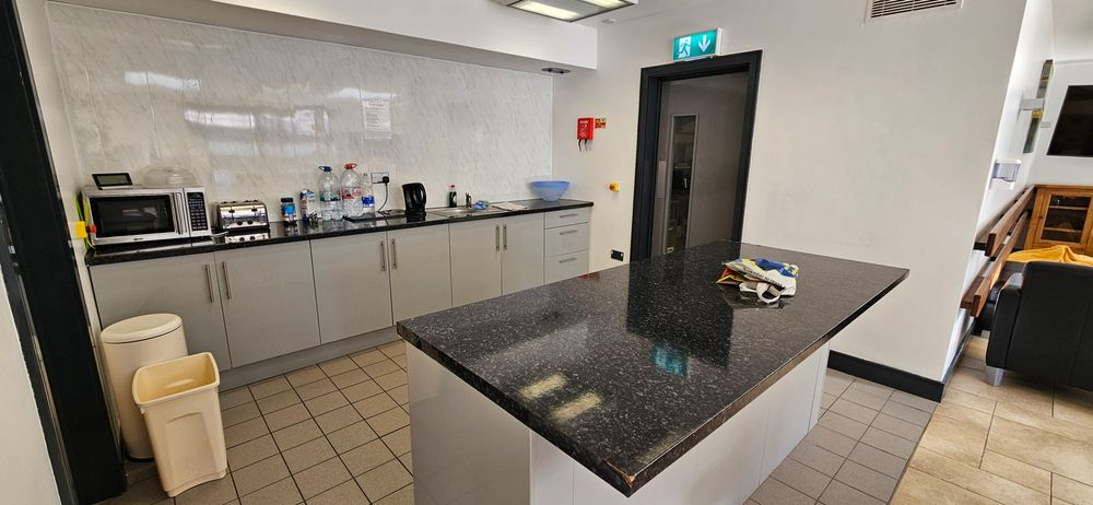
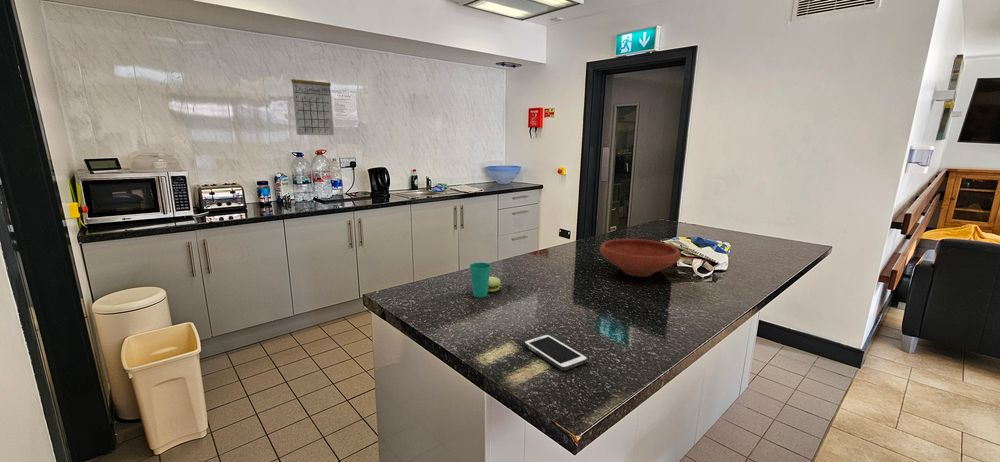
+ calendar (313, 101)
+ cell phone (554, 351)
+ cup (485, 277)
+ bowl (638, 259)
